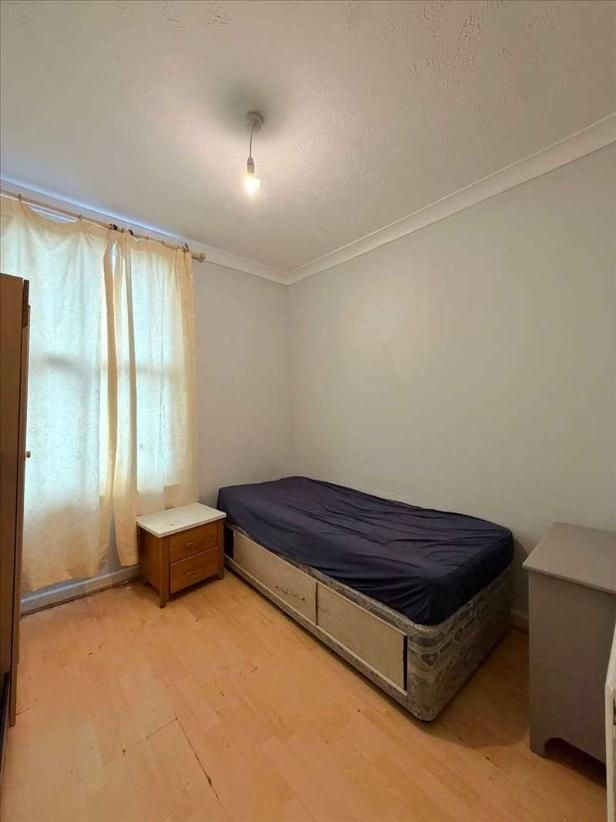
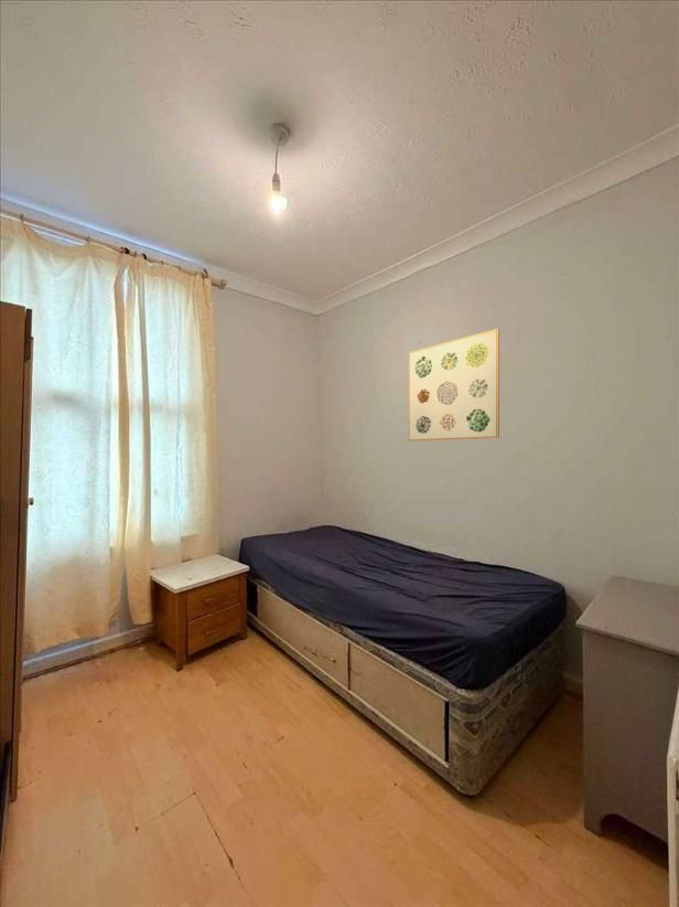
+ wall art (449, 391)
